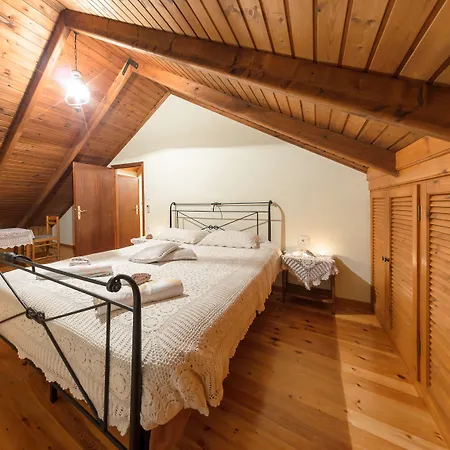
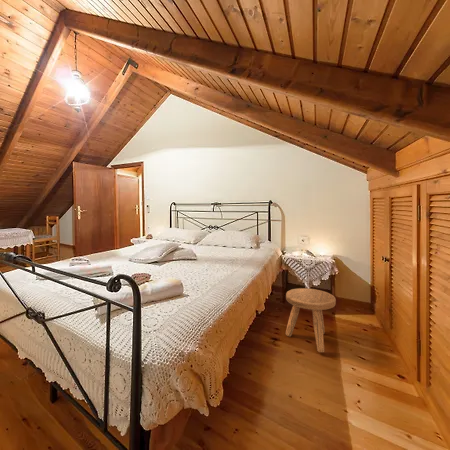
+ stool (313, 317)
